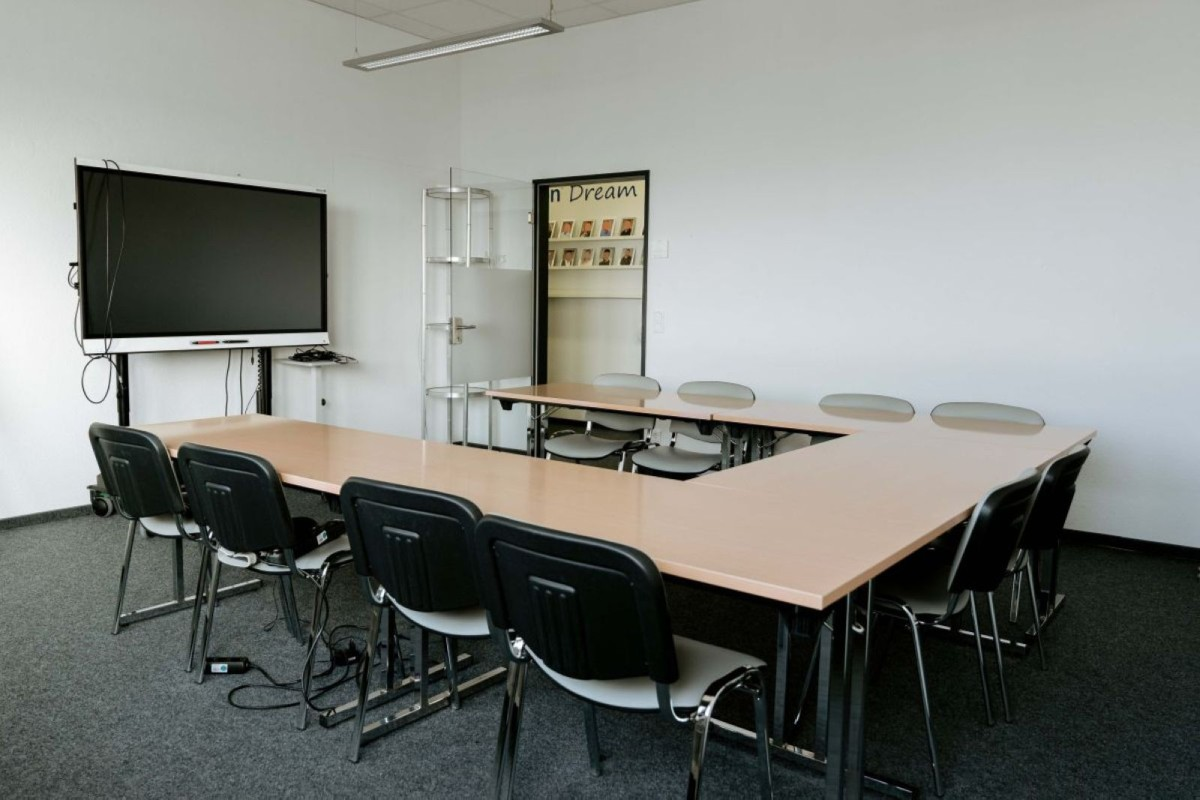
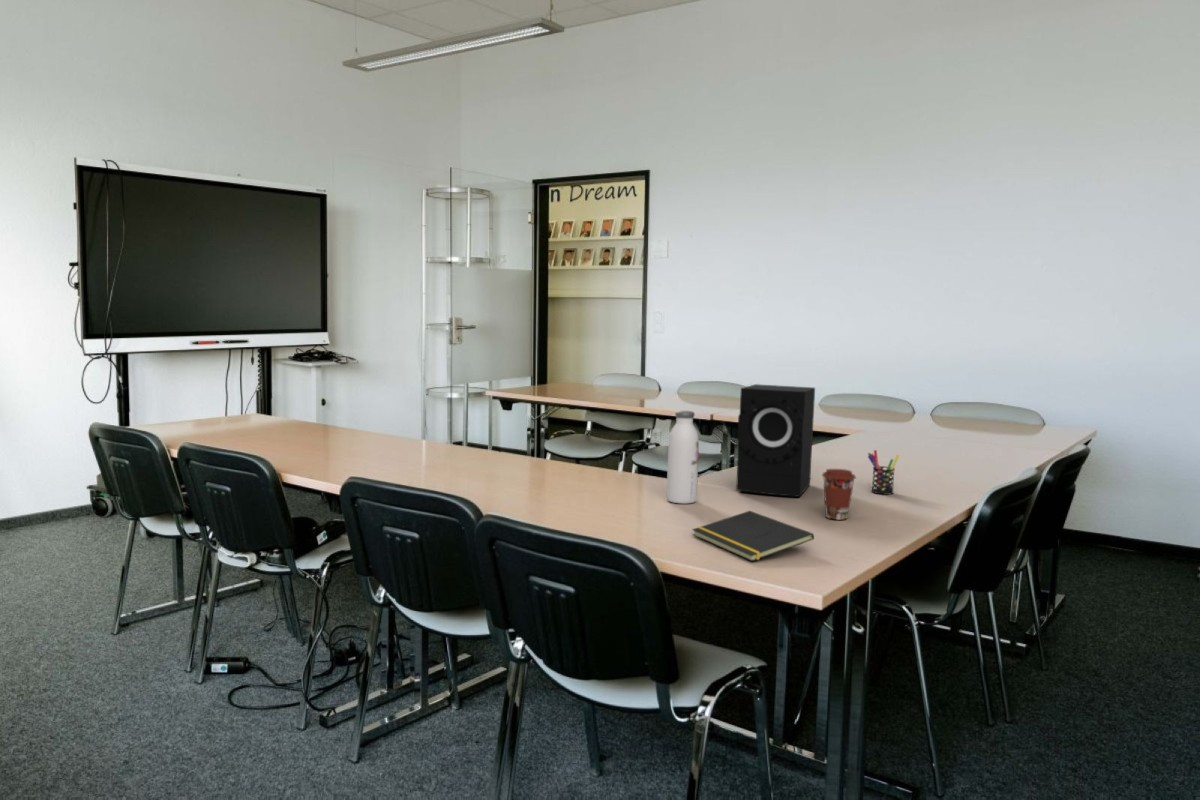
+ water bottle (683, 455)
+ pen holder (883, 471)
+ notepad (750, 534)
+ coffee cup (837, 494)
+ speaker (775, 438)
